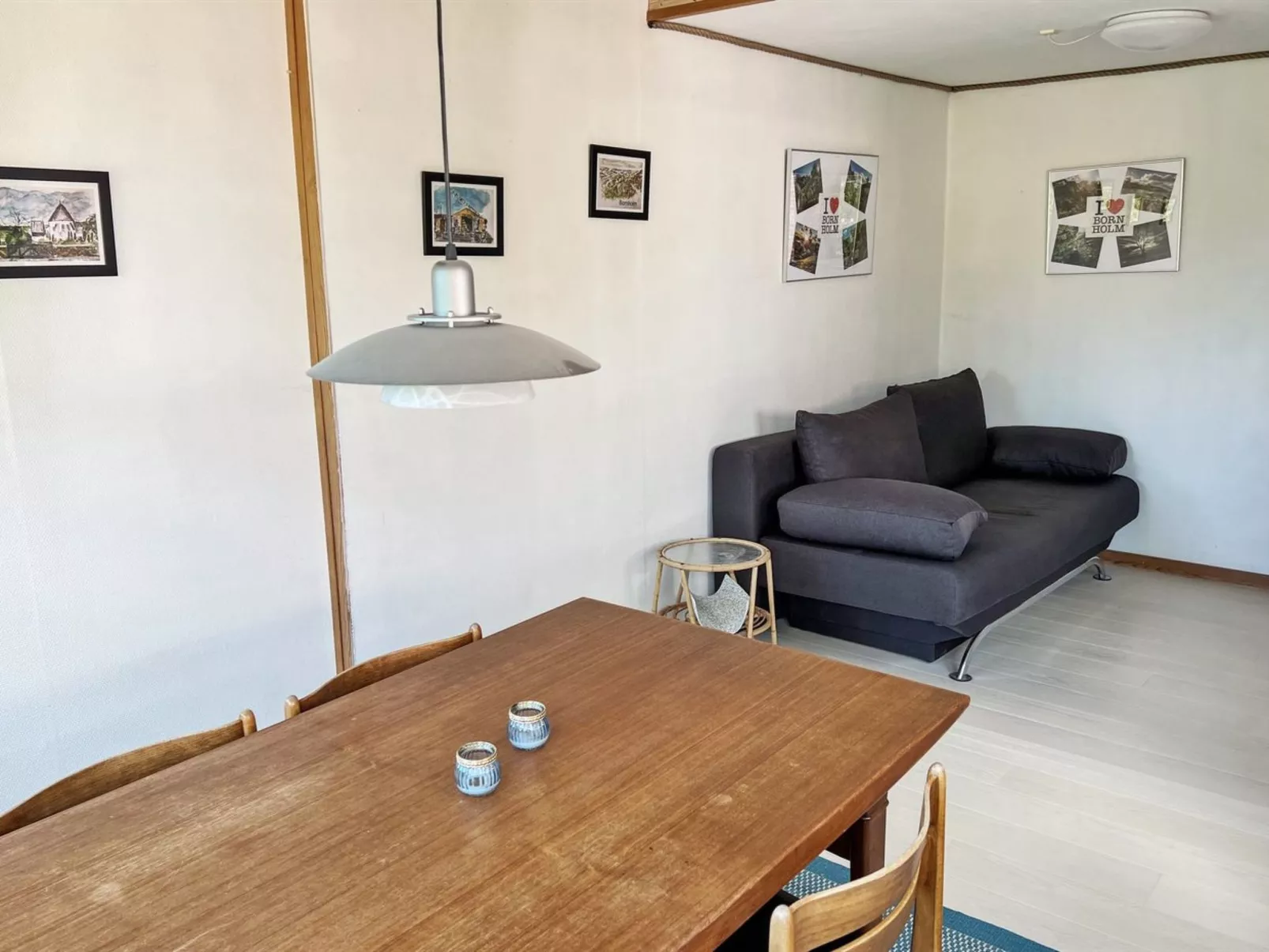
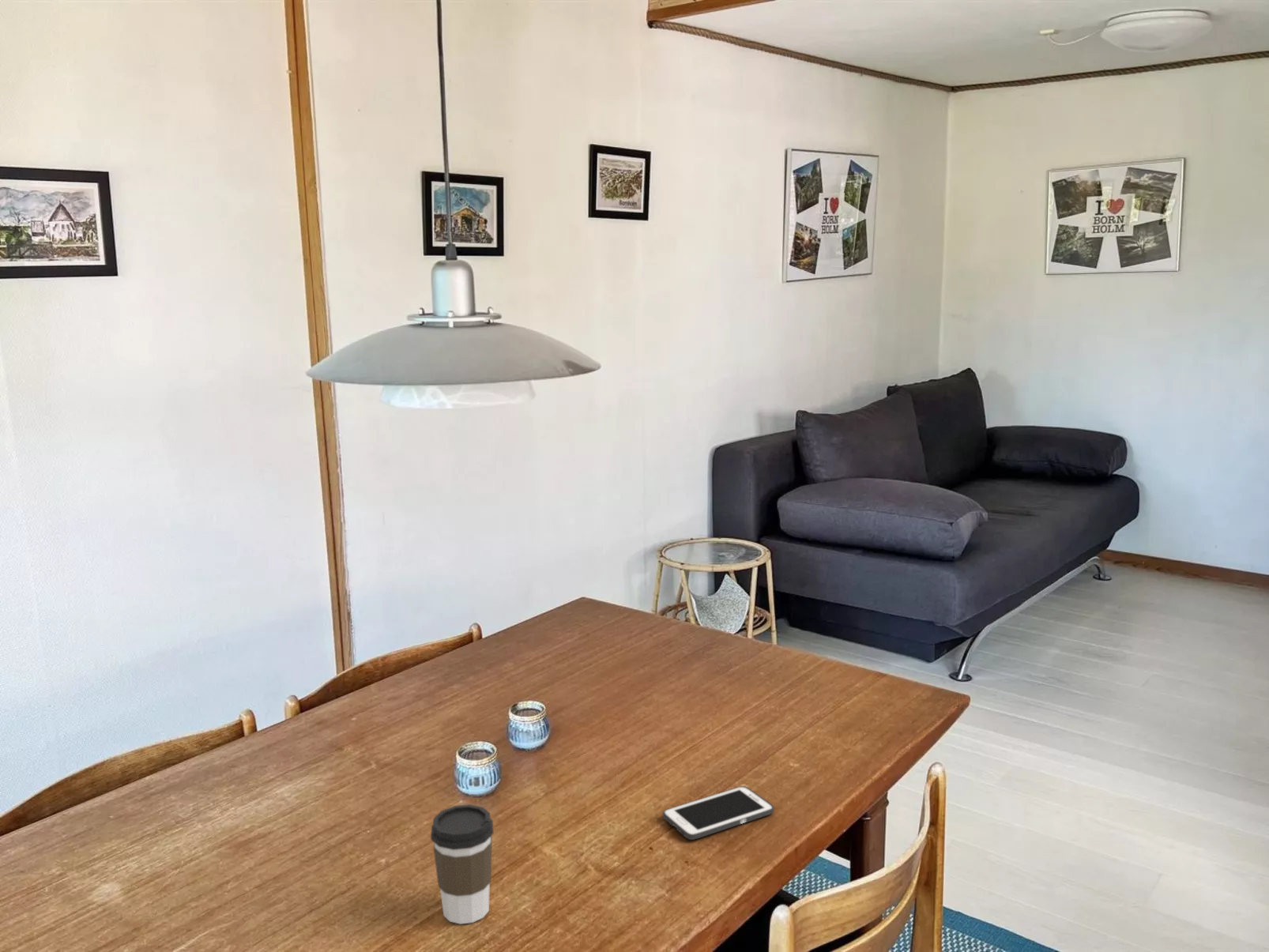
+ coffee cup (464, 864)
+ cell phone (718, 812)
